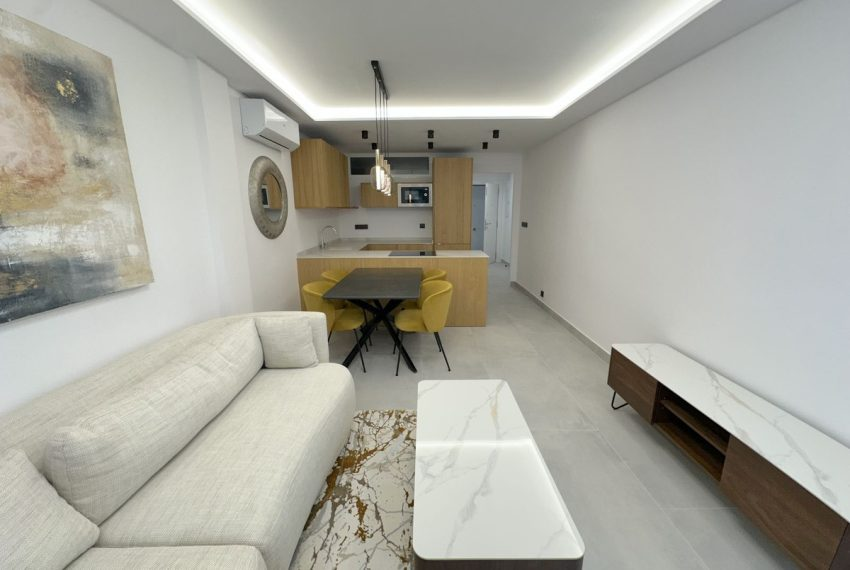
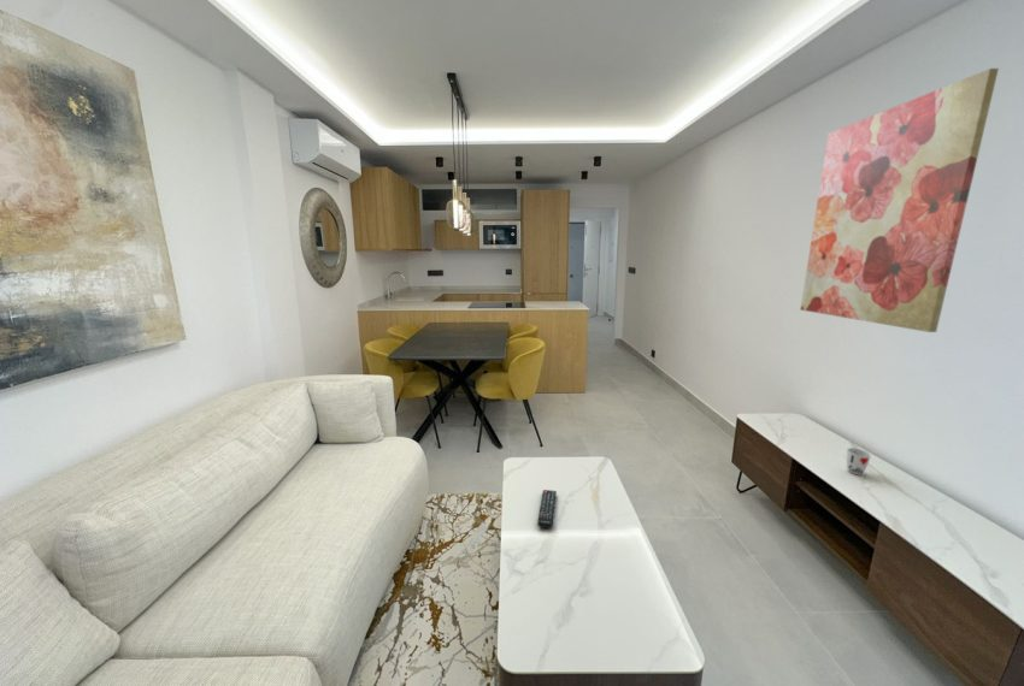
+ remote control (547, 507)
+ cup (857, 461)
+ wall art (875, 219)
